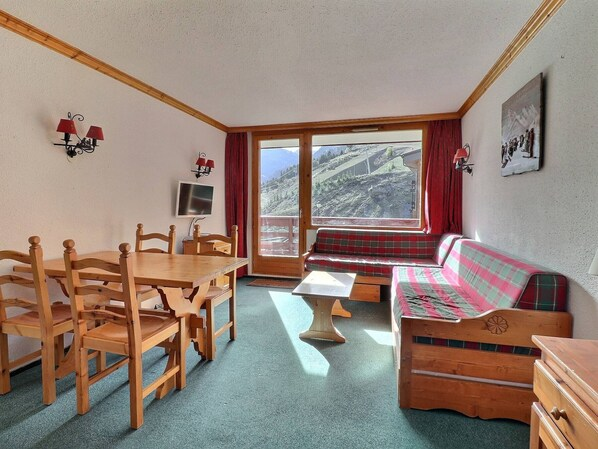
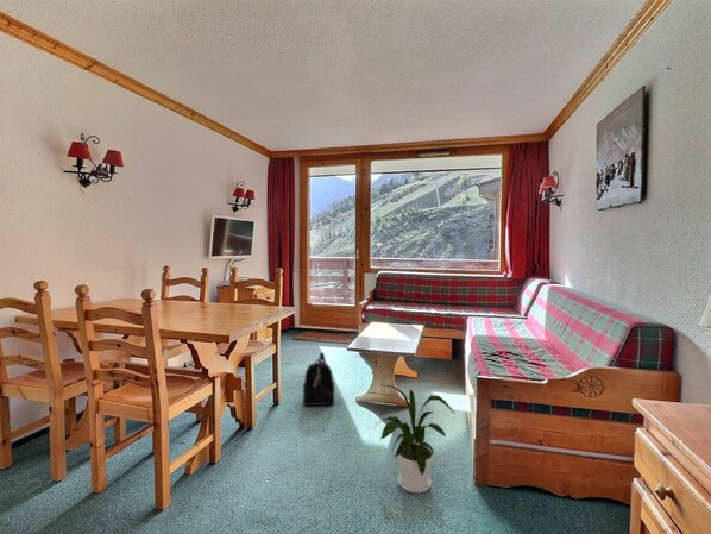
+ house plant (413, 435)
+ backpack (319, 376)
